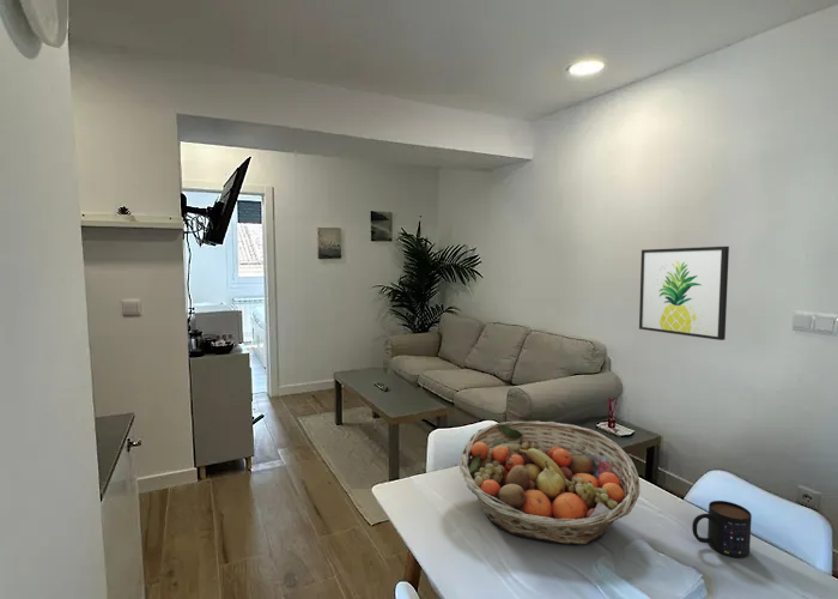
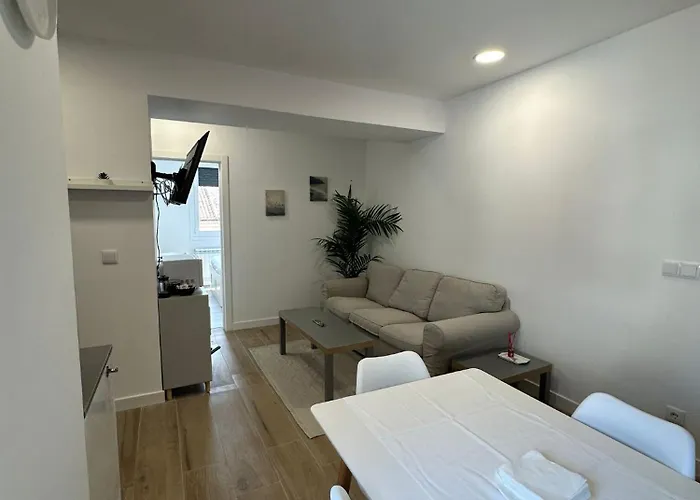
- mug (719, 527)
- wall art (680, 291)
- fruit basket (544, 477)
